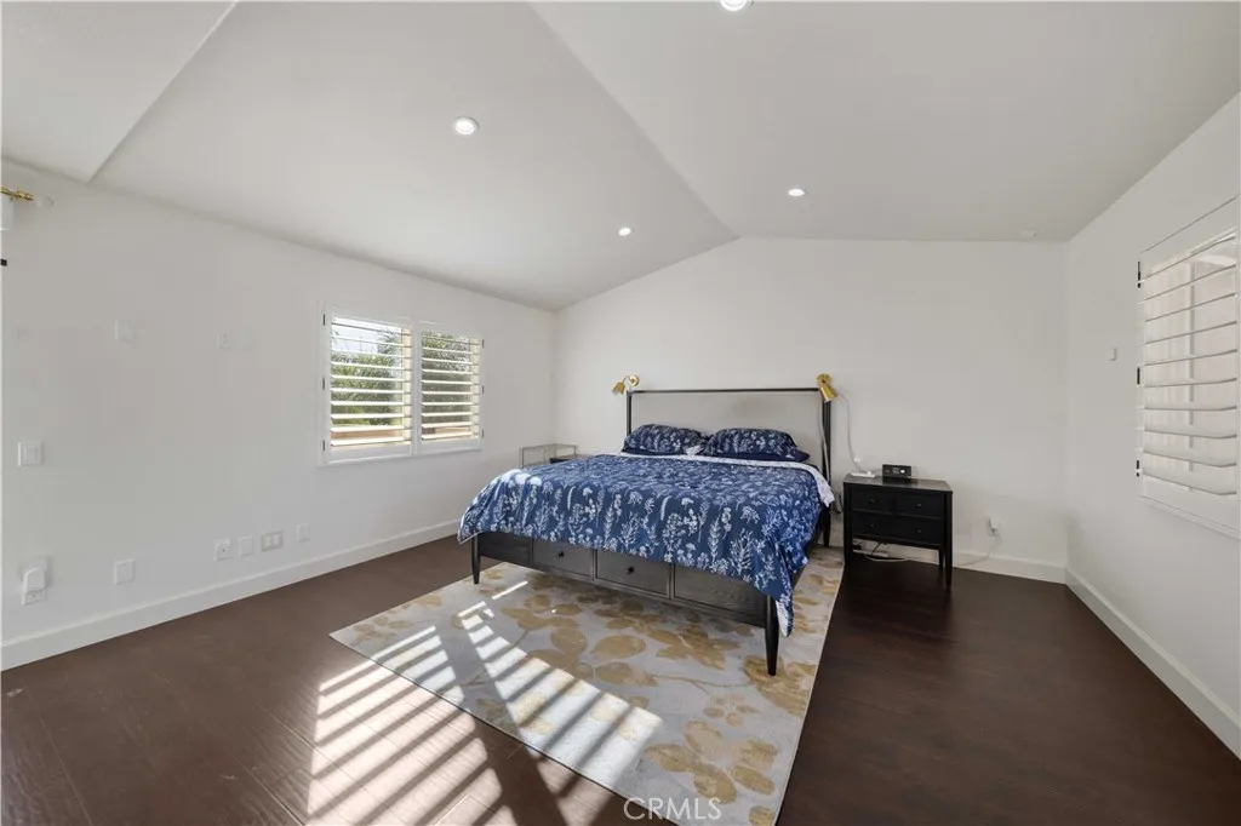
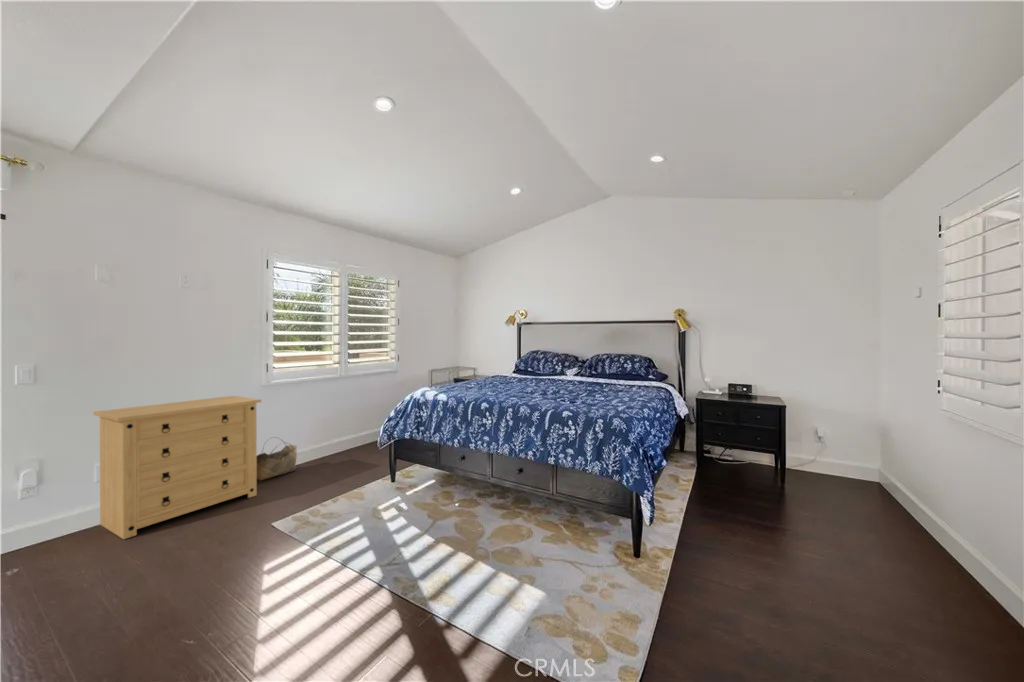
+ dresser (185, 456)
+ basket (277, 457)
